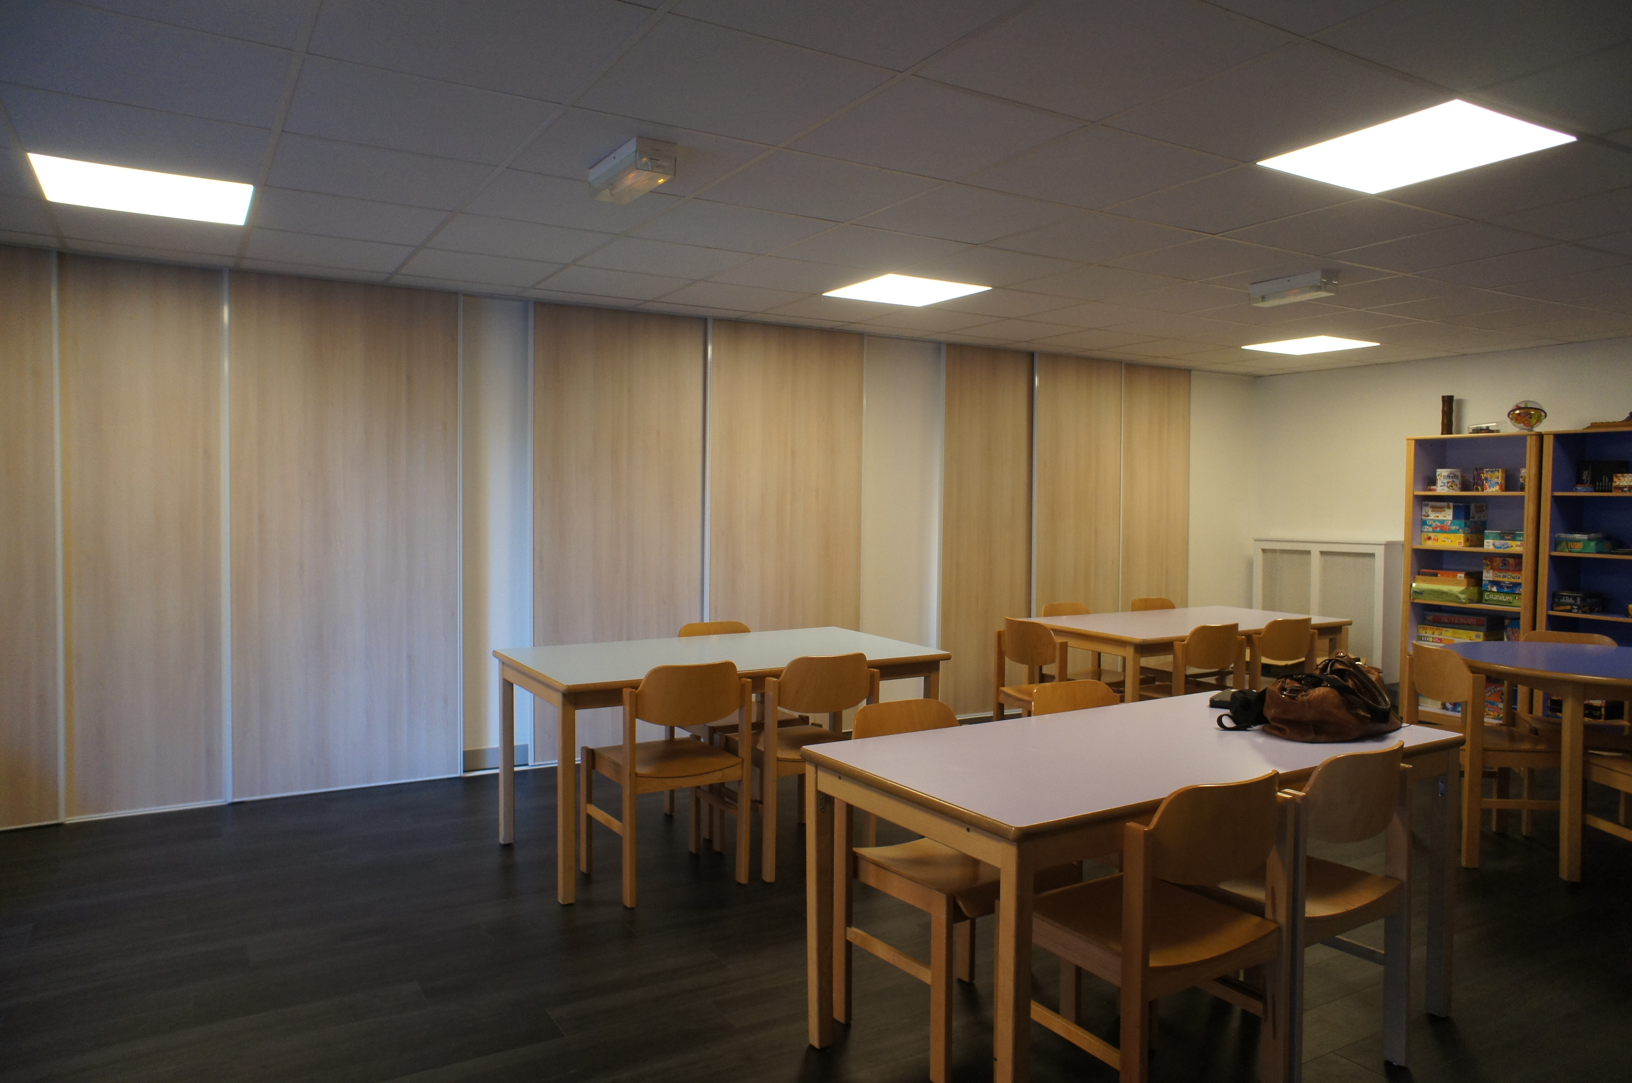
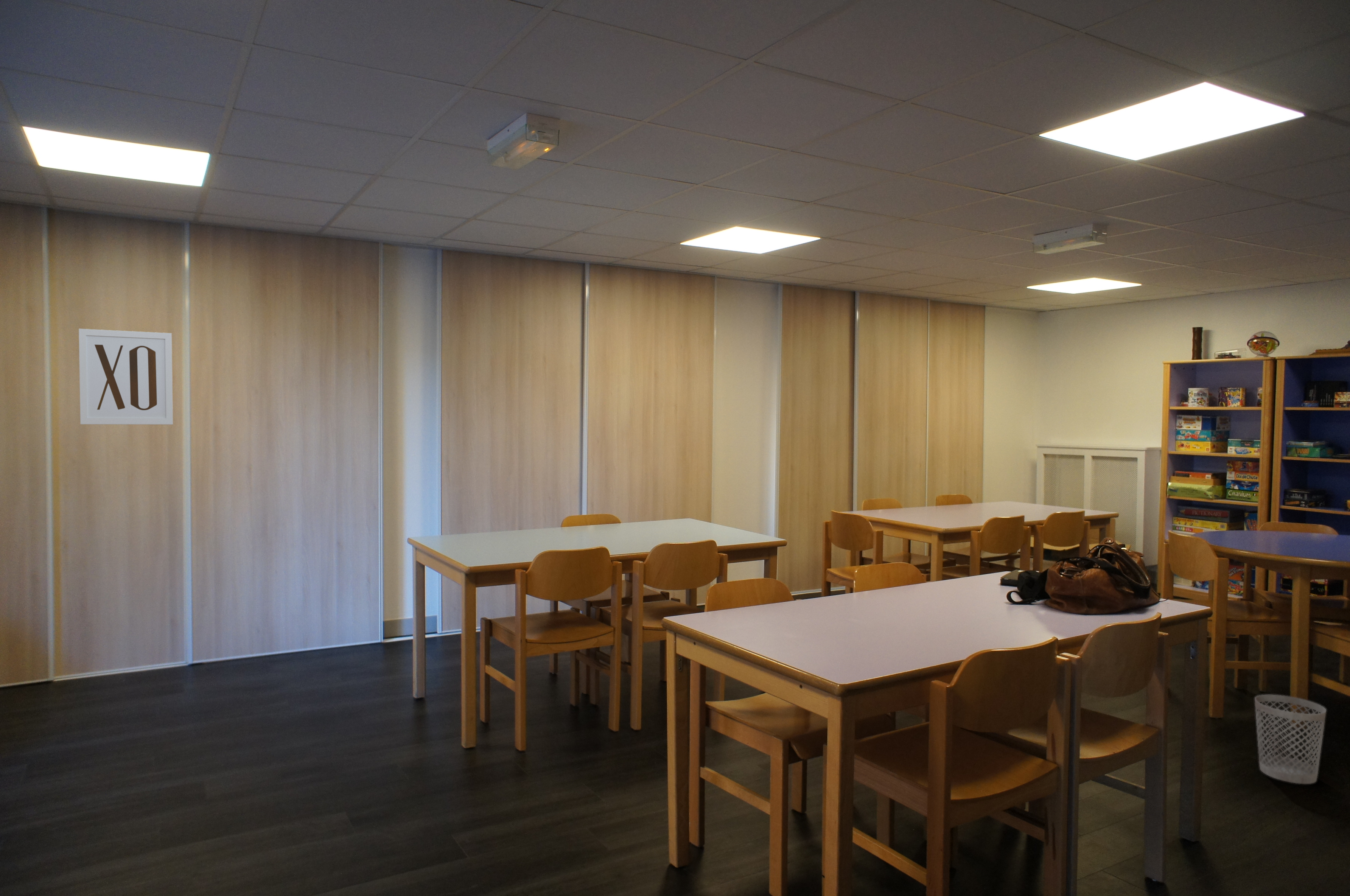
+ wastebasket (1288, 739)
+ wall art (127, 378)
